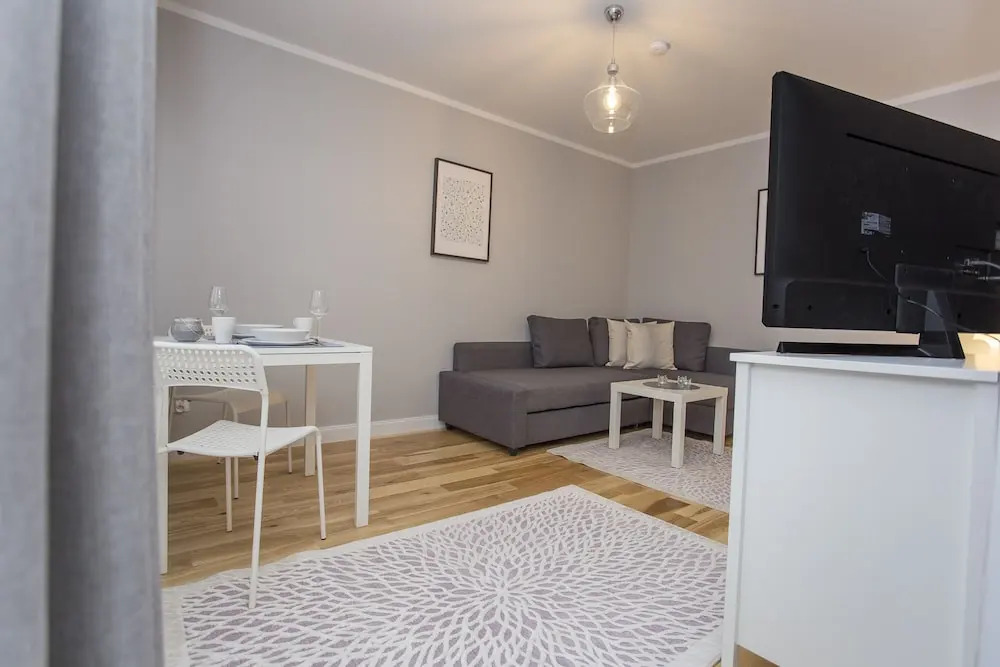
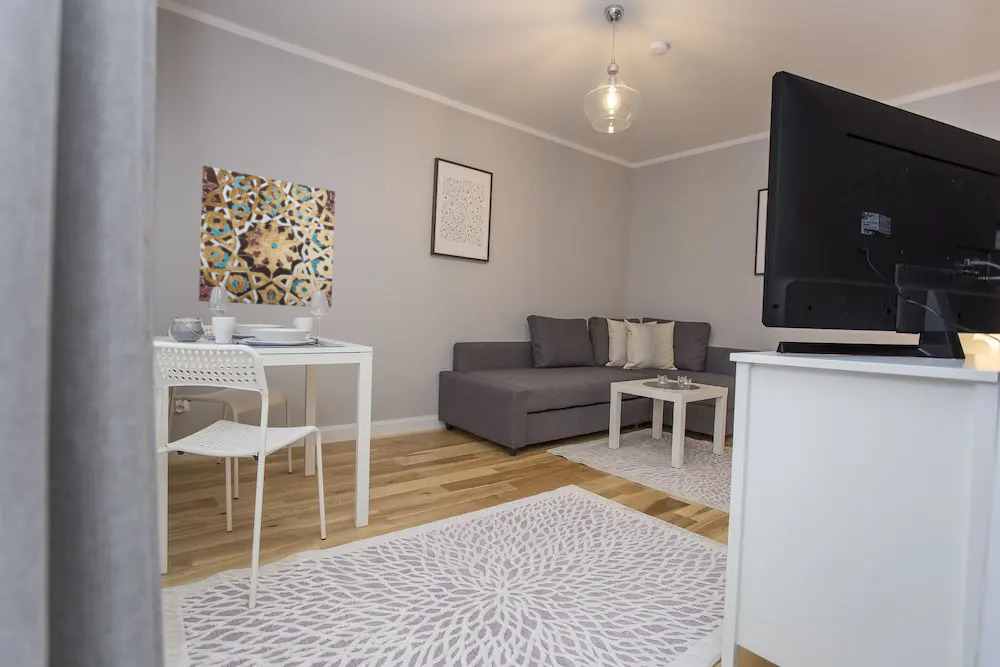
+ wall art (271, 242)
